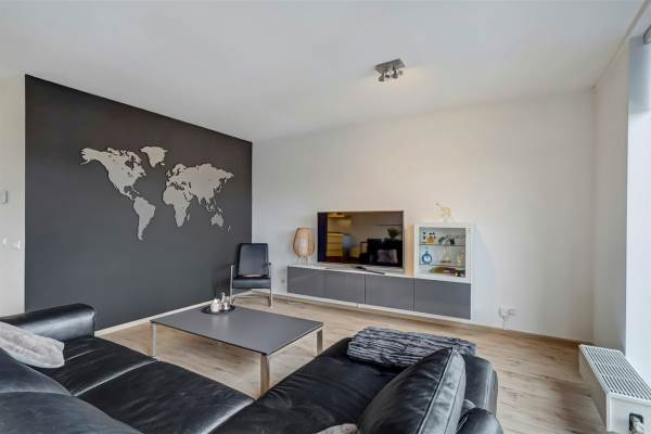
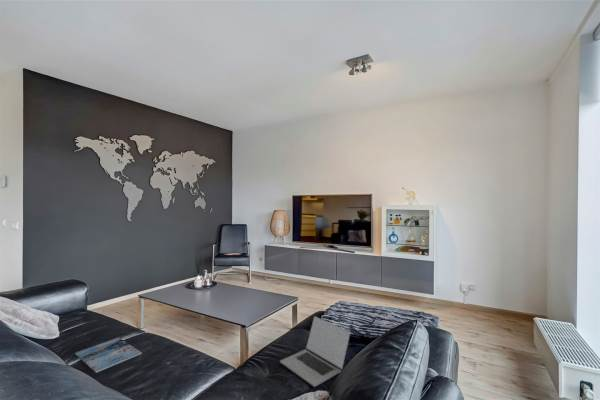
+ magazine (108, 353)
+ laptop (314, 347)
